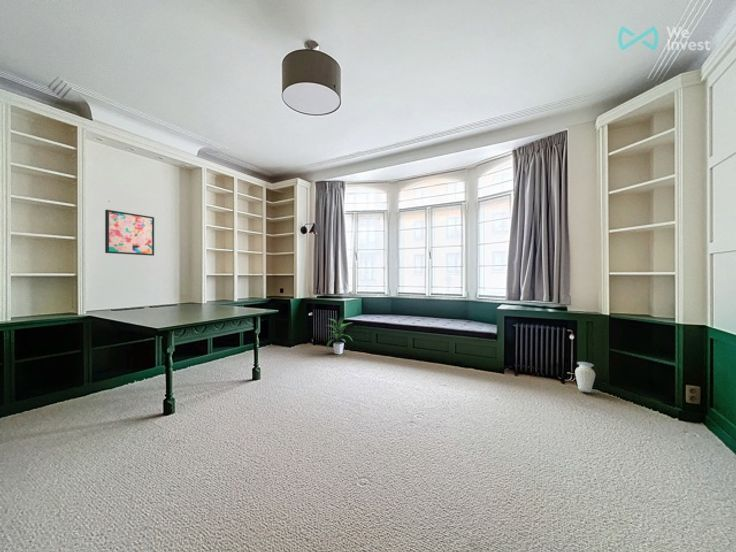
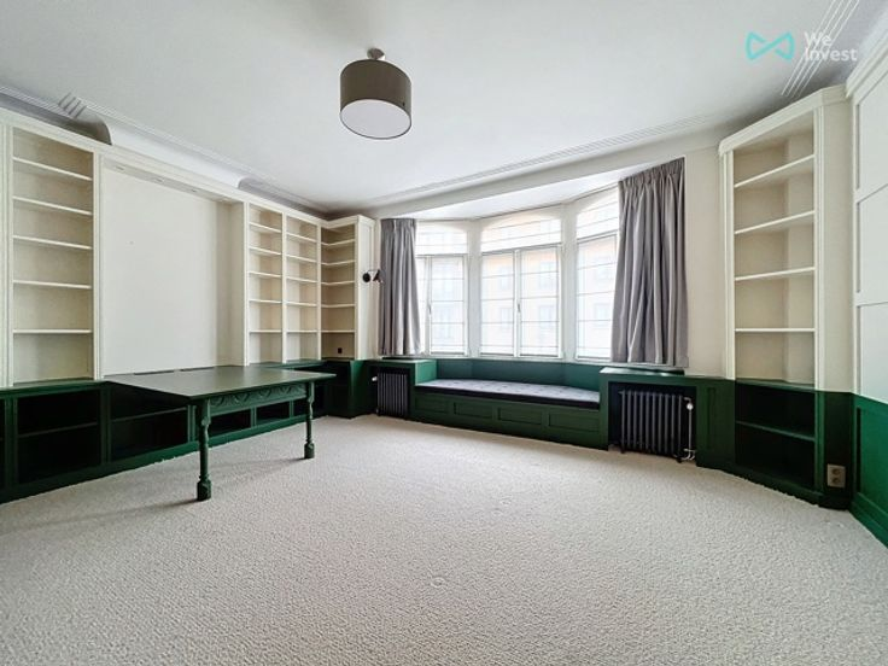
- vase (584, 376)
- wall art (131, 234)
- indoor plant (337, 334)
